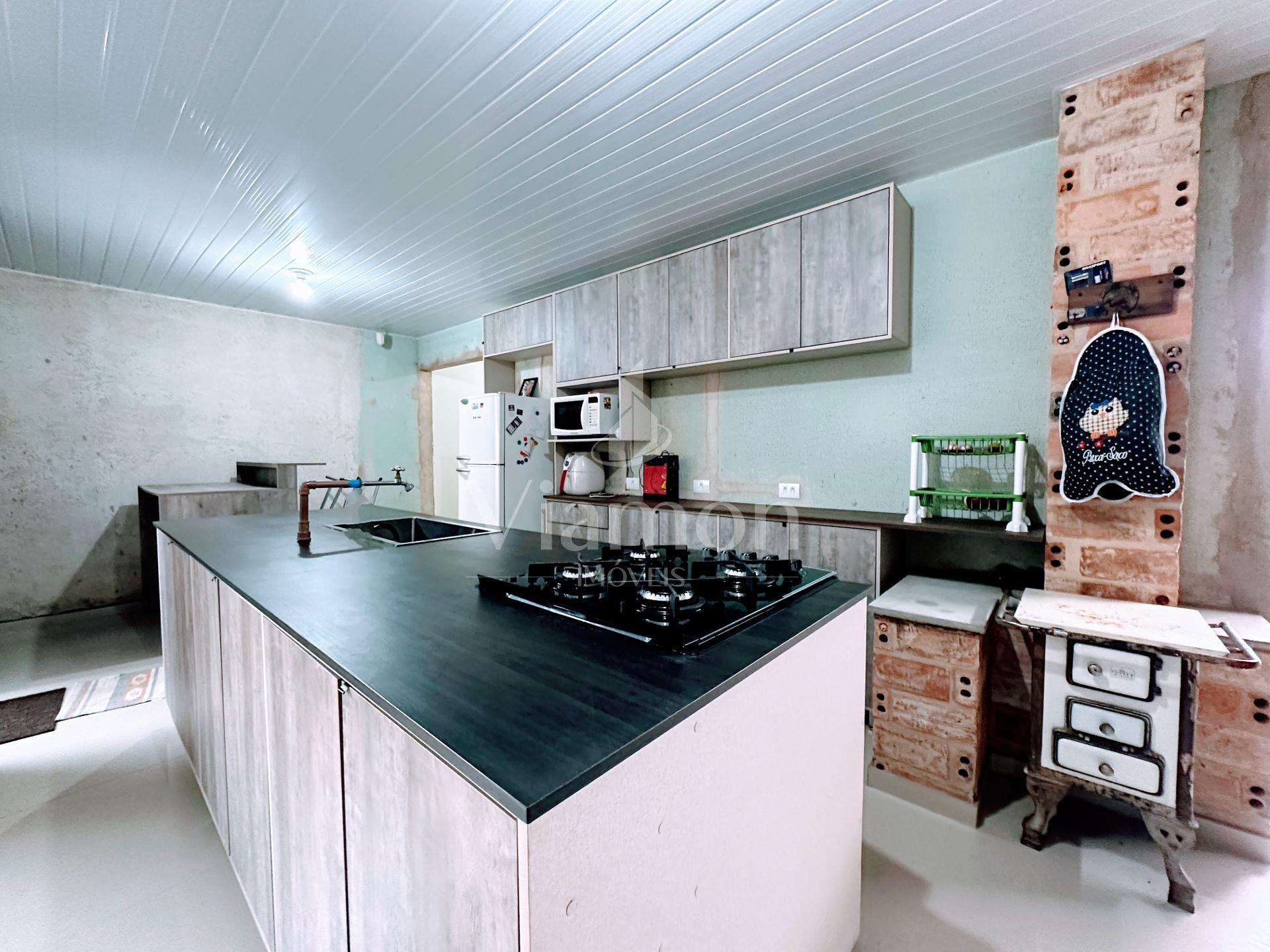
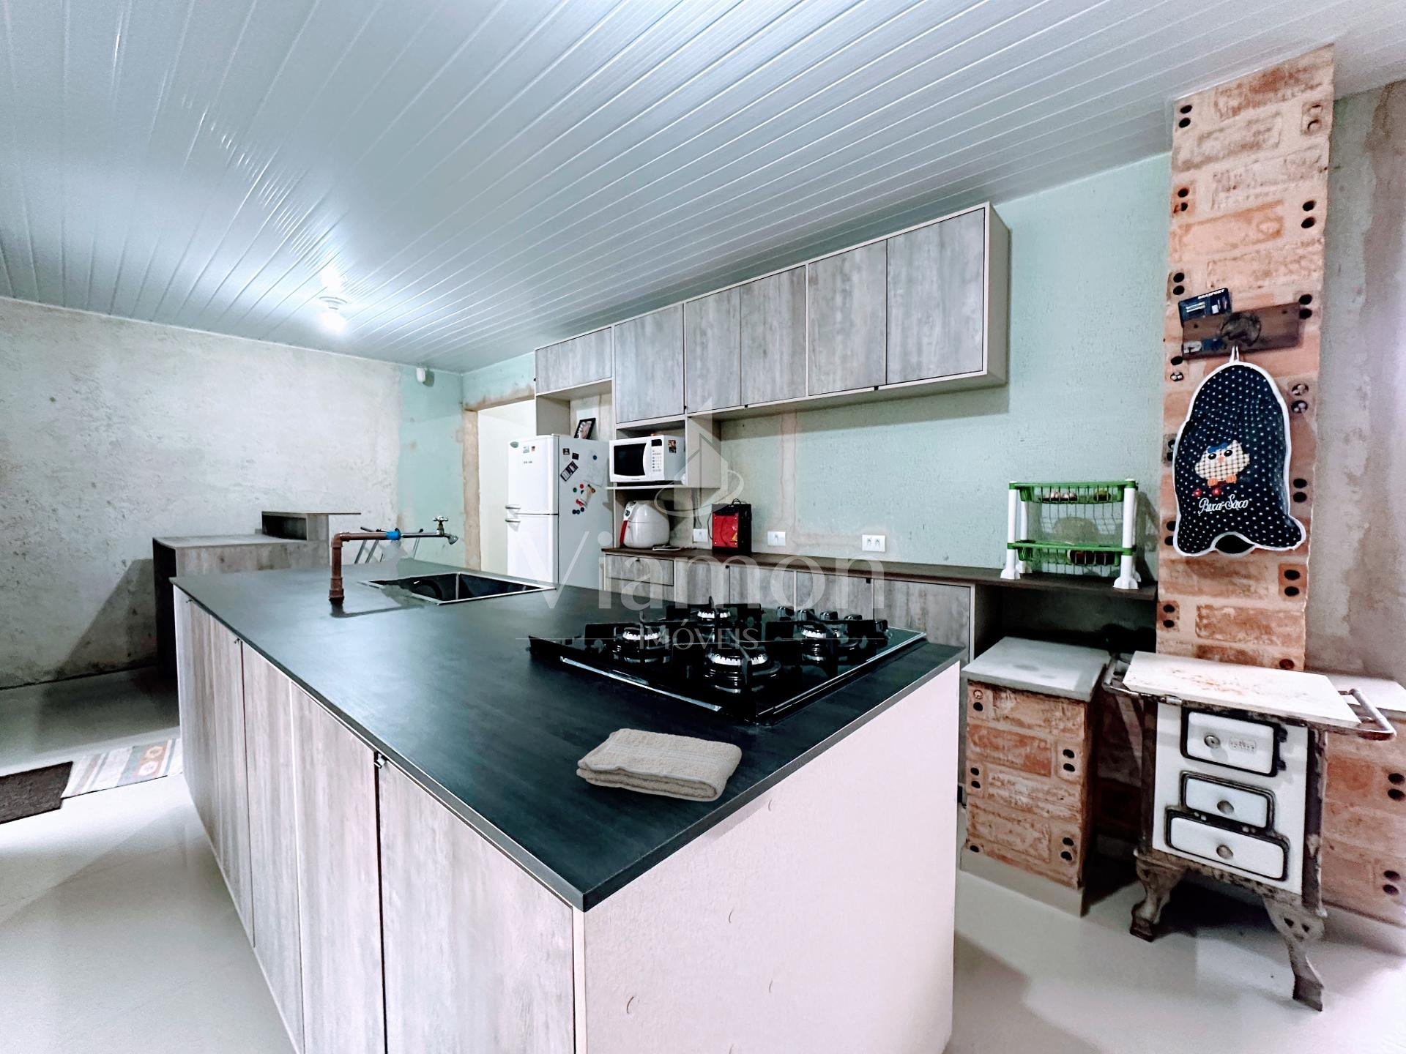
+ washcloth (661, 760)
